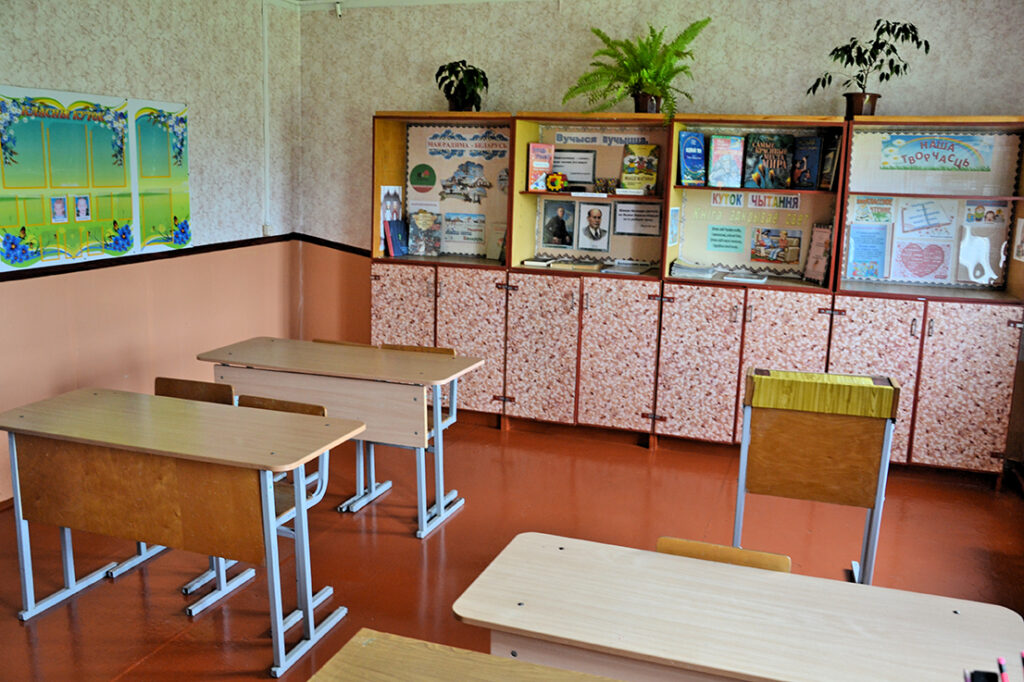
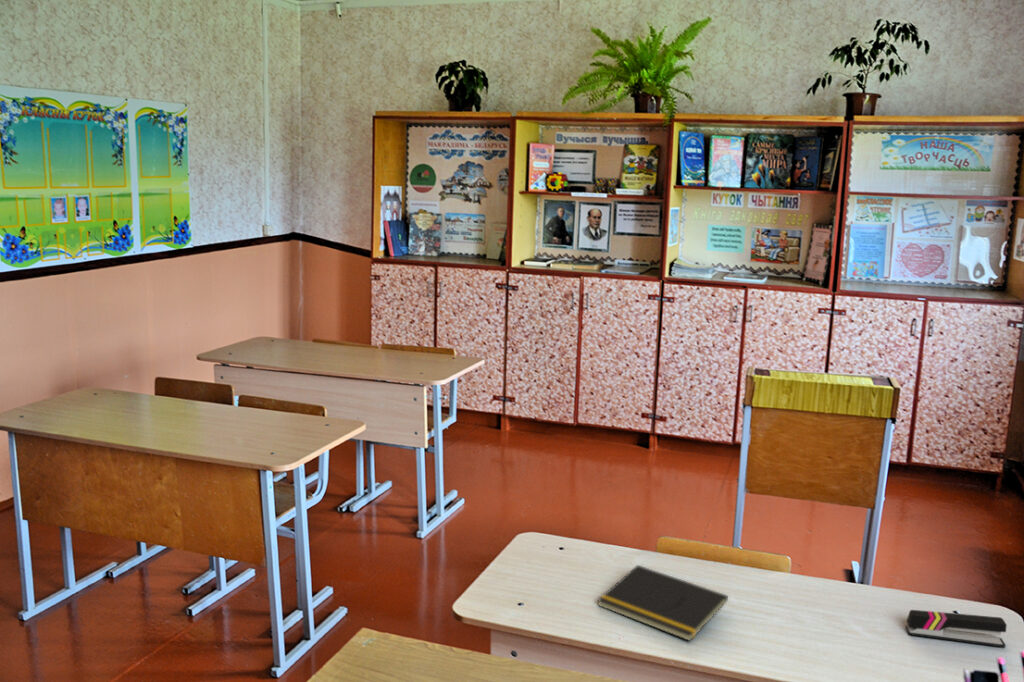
+ notepad (662, 600)
+ stapler (955, 626)
